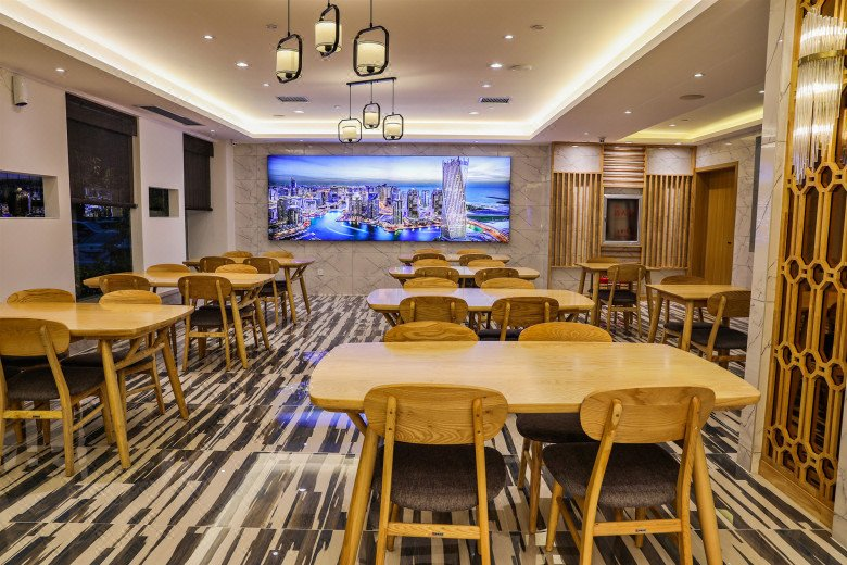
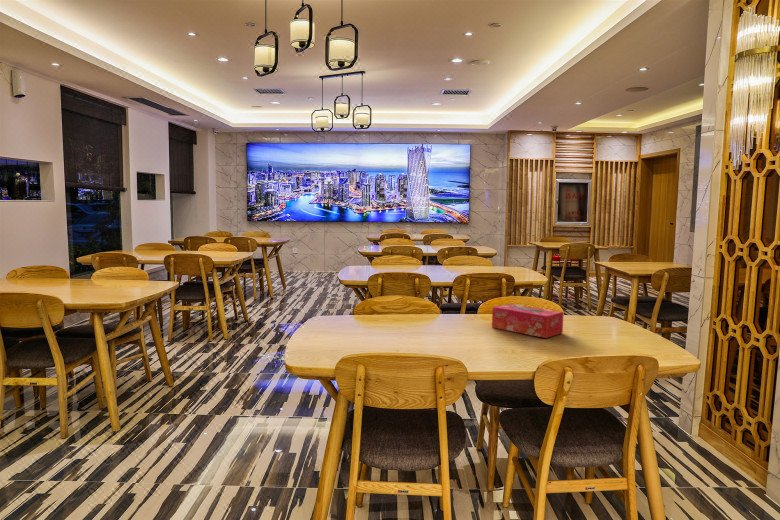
+ tissue box (526, 319)
